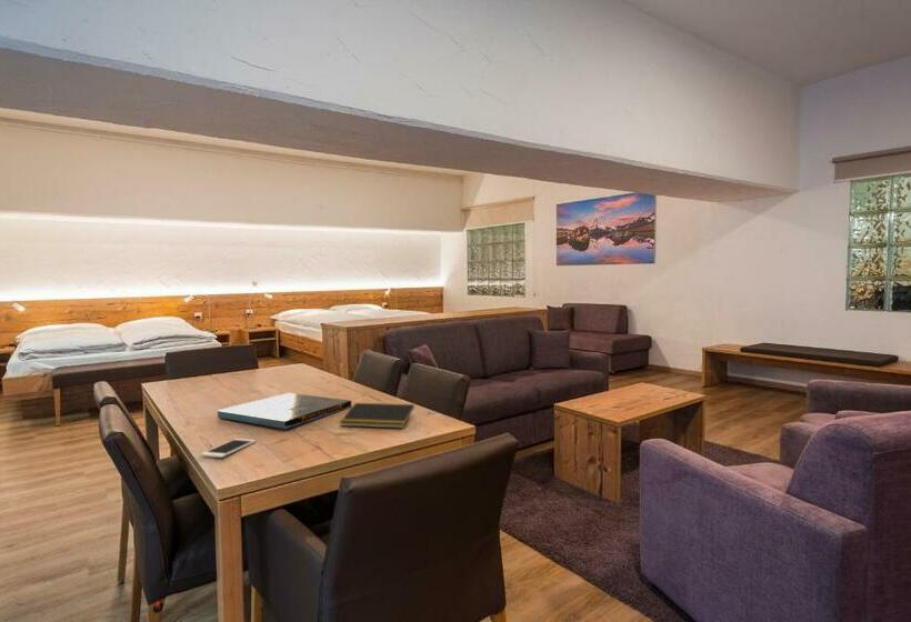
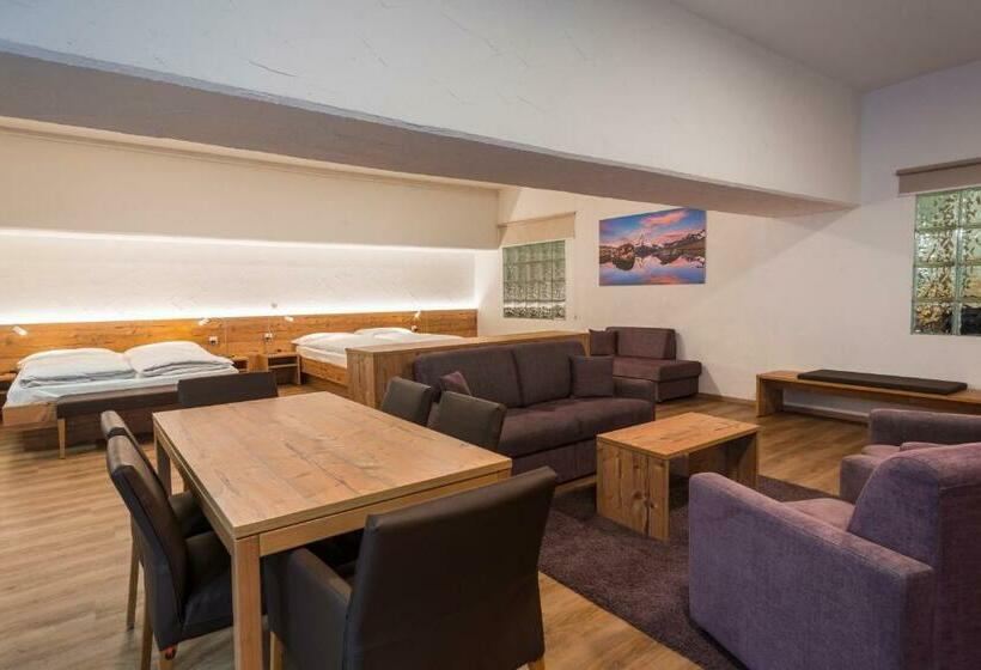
- notepad (378, 414)
- board game (287, 405)
- cell phone (229, 448)
